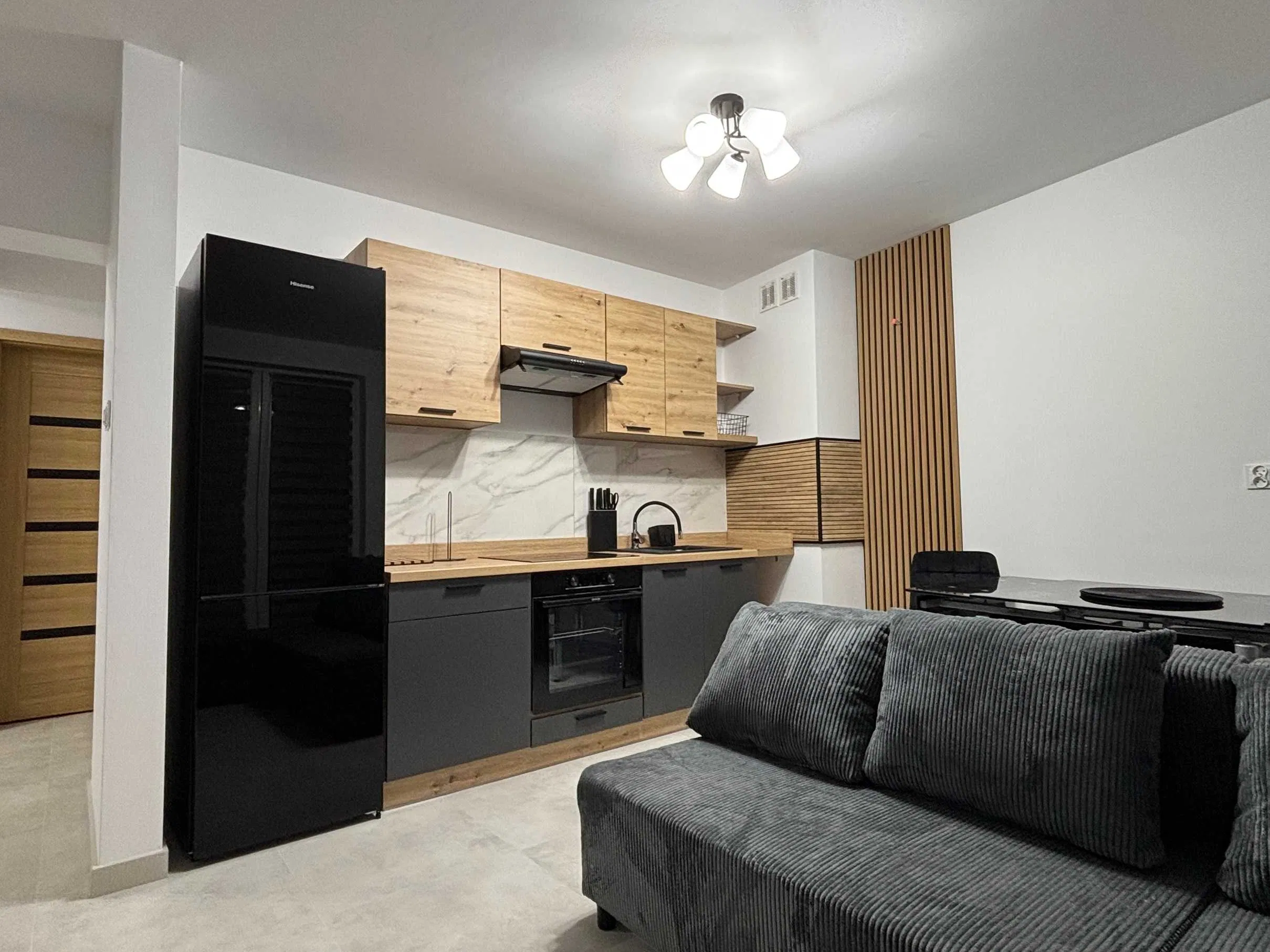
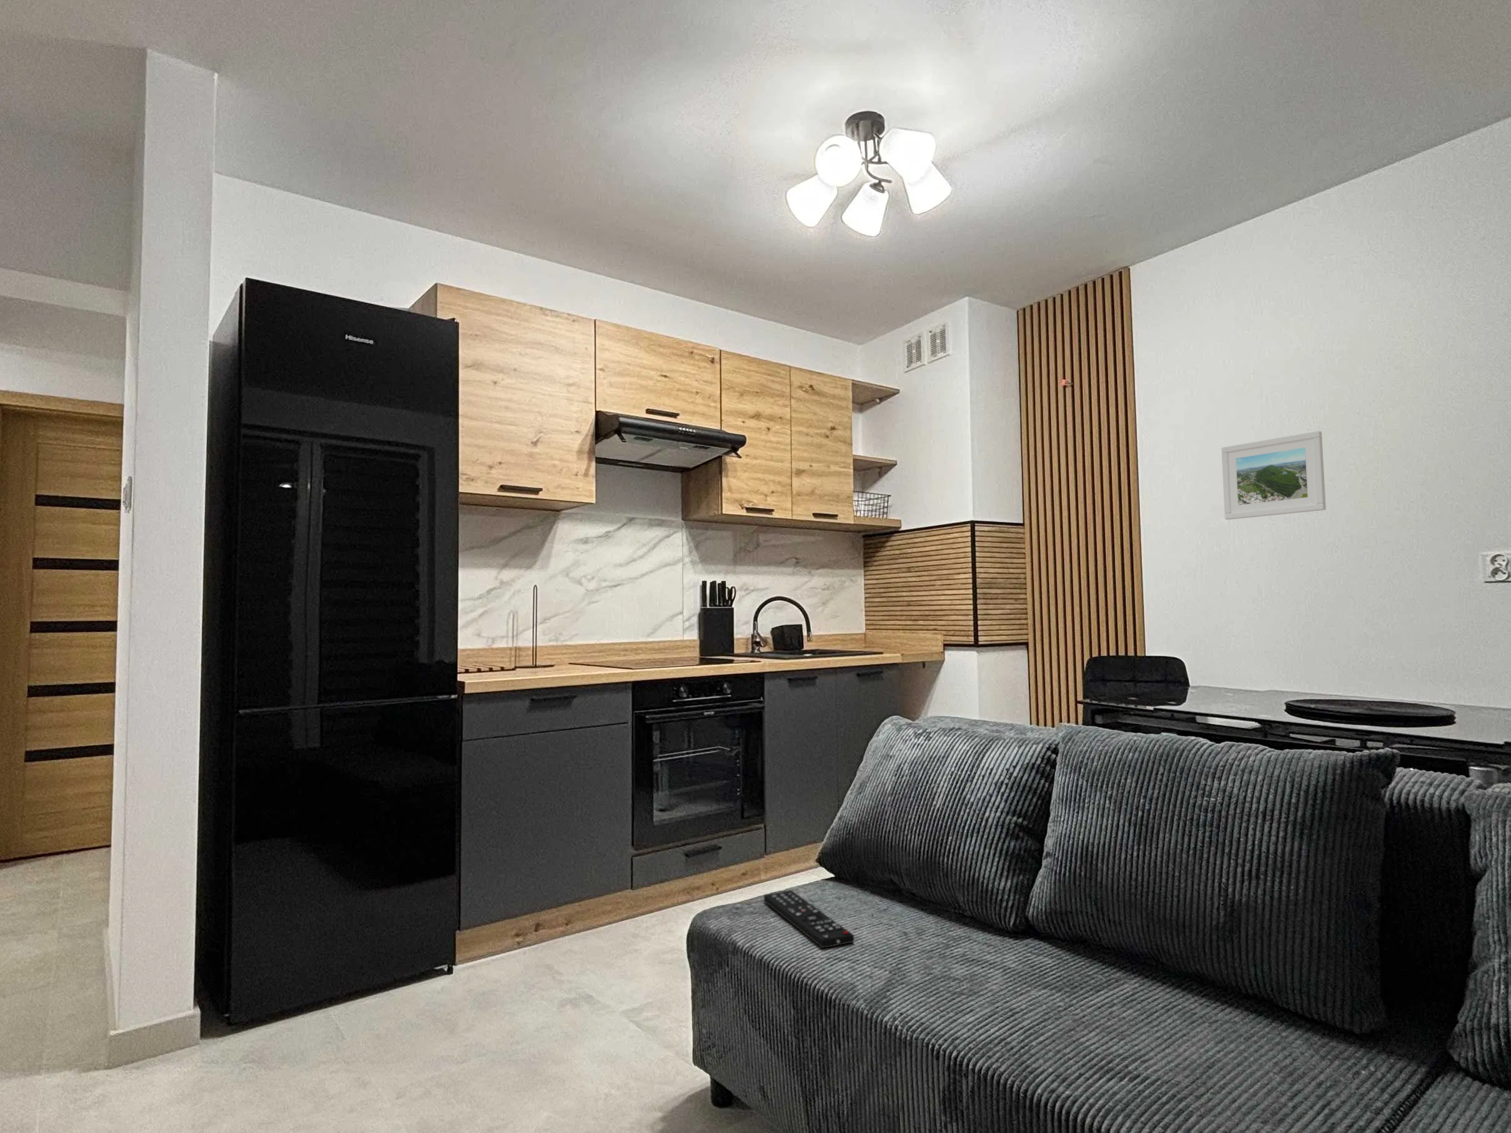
+ remote control (805, 915)
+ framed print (1271, 477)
